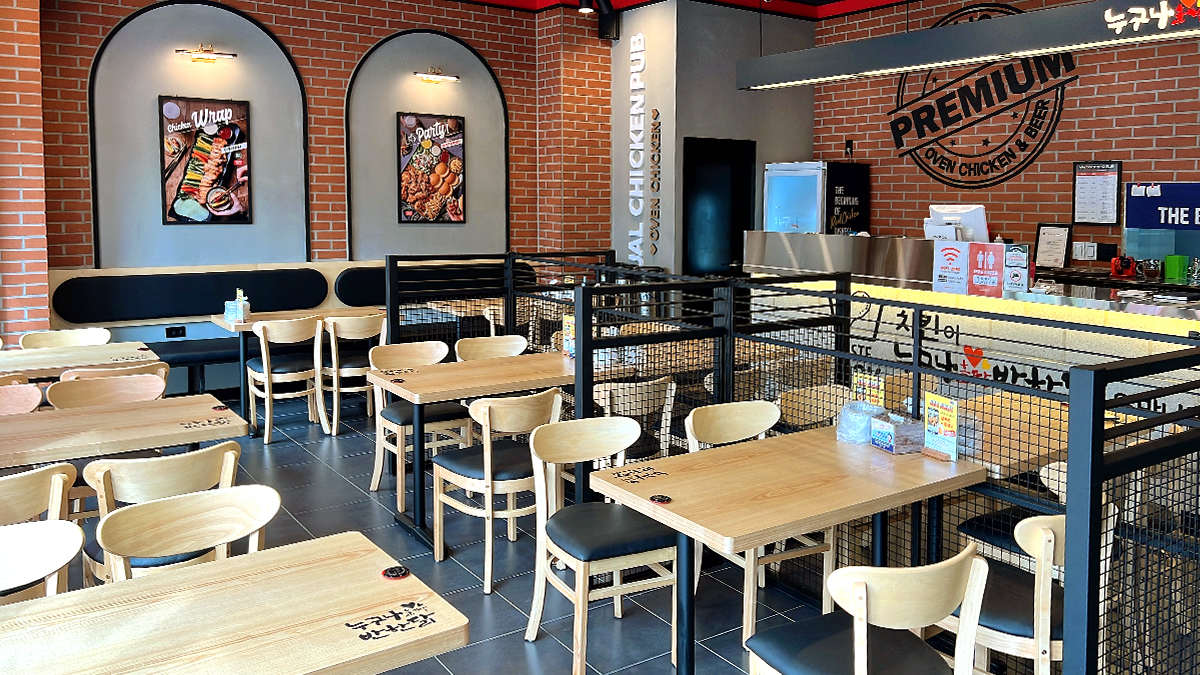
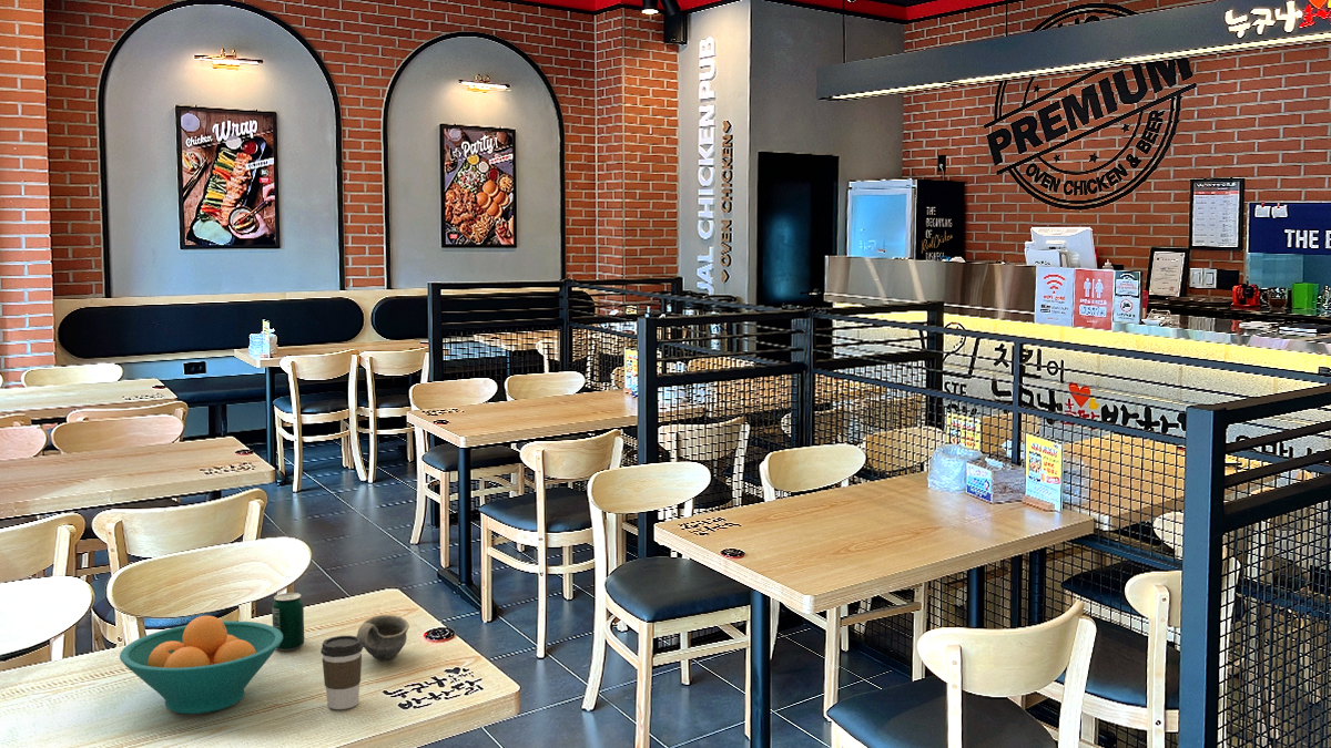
+ coffee cup (342, 672)
+ beverage can (287, 621)
+ fruit bowl (204, 659)
+ cup (380, 637)
